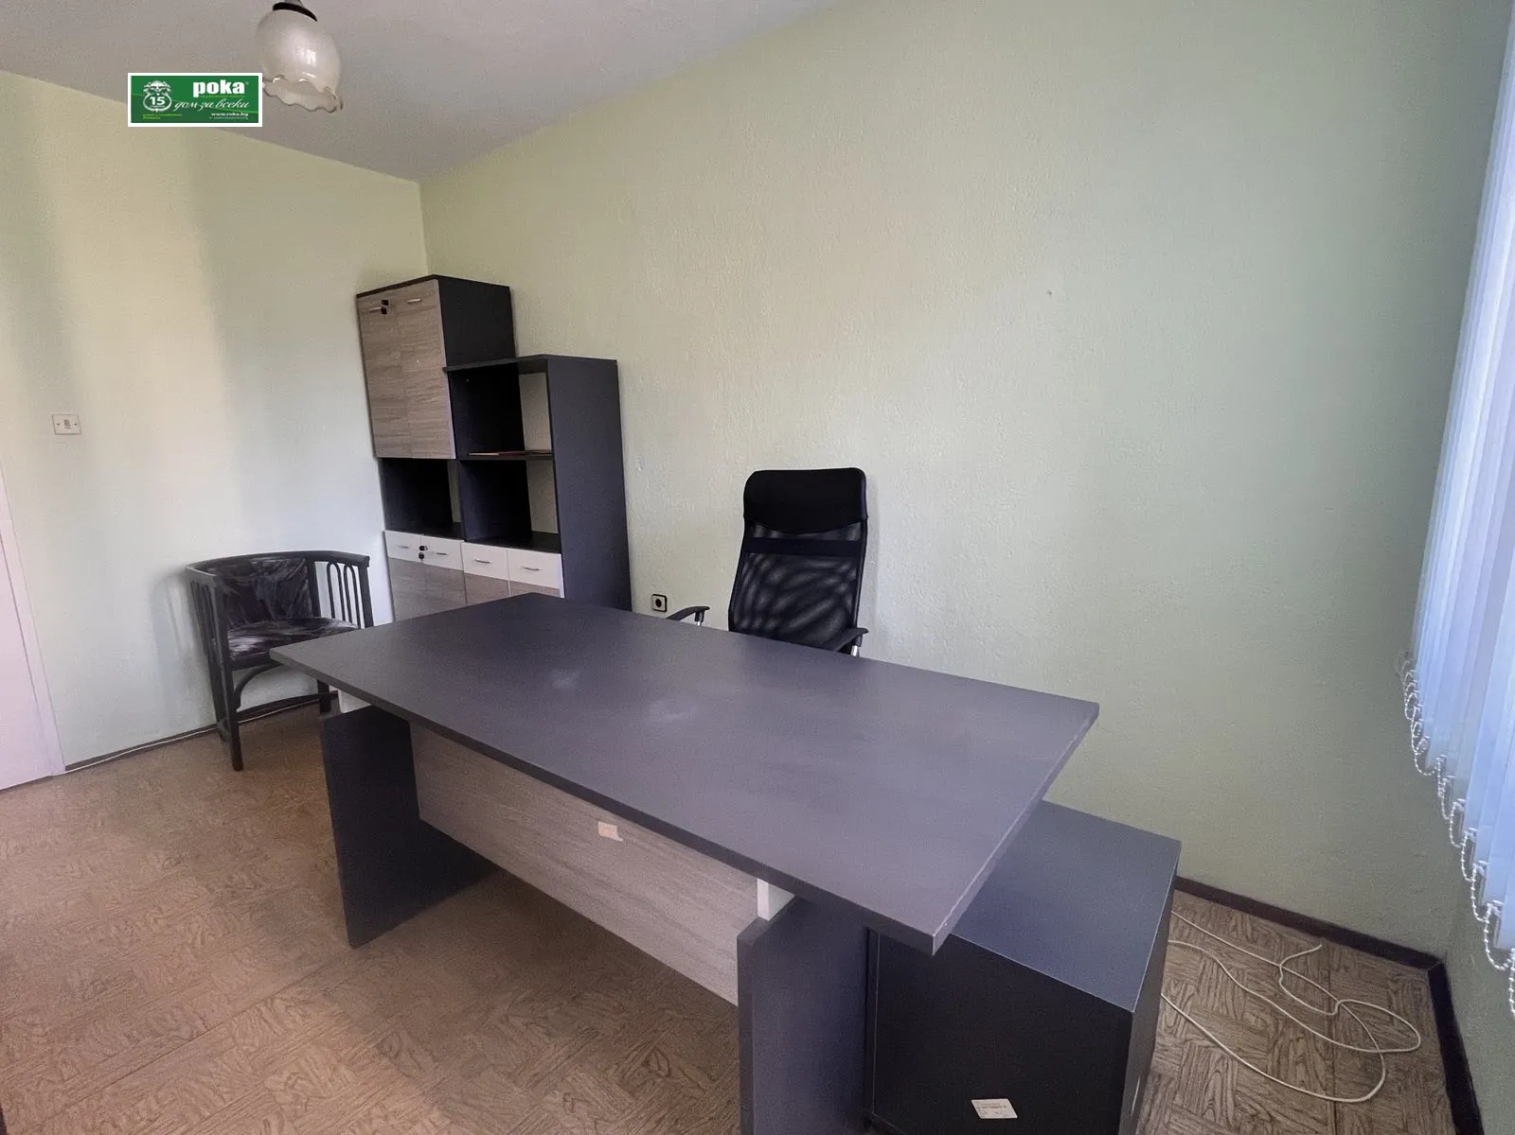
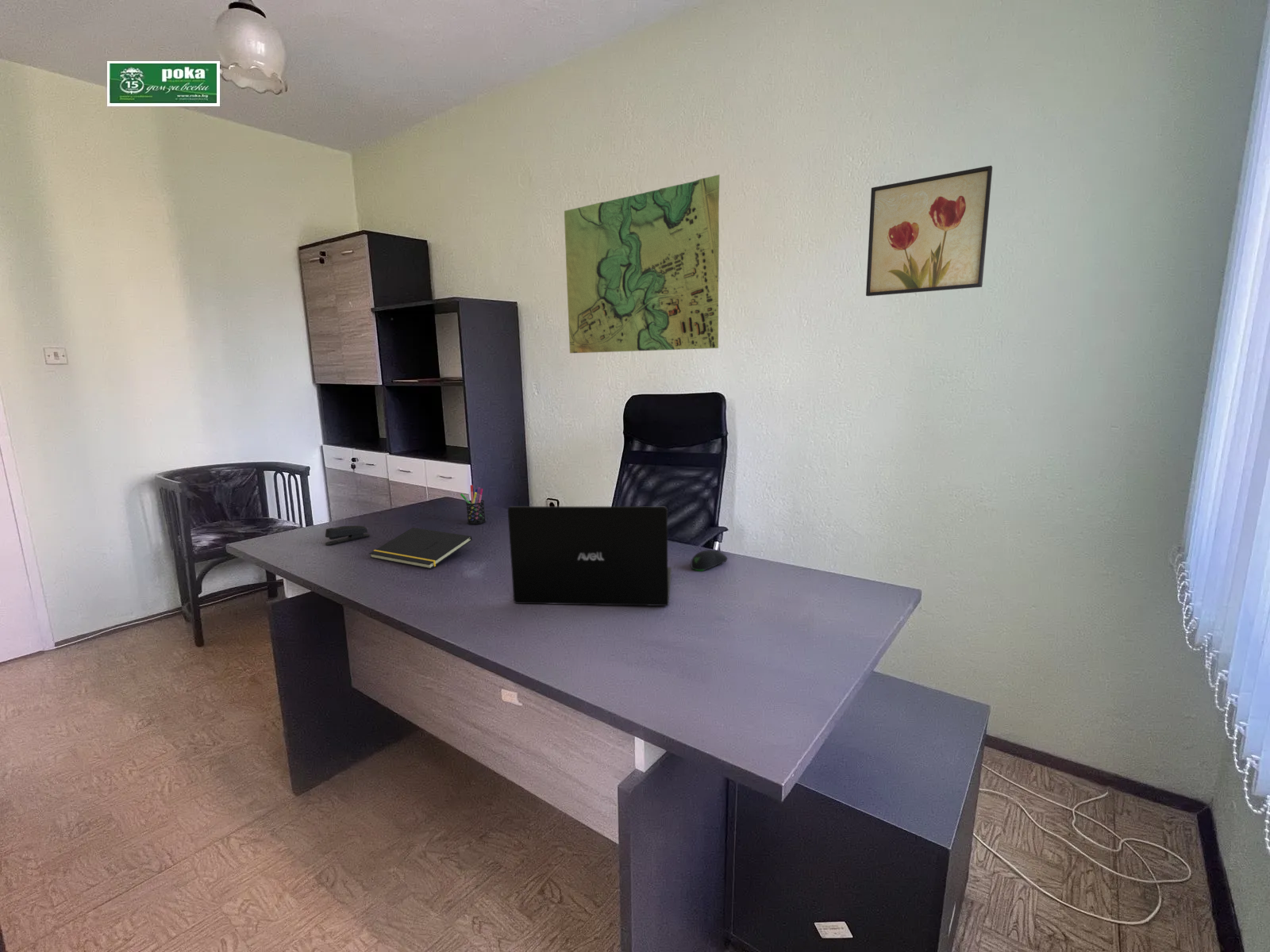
+ pen holder (472, 504)
+ laptop (596, 541)
+ stapler (347, 532)
+ wall art (925, 236)
+ computer mouse (708, 557)
+ notepad (421, 547)
+ map (634, 274)
